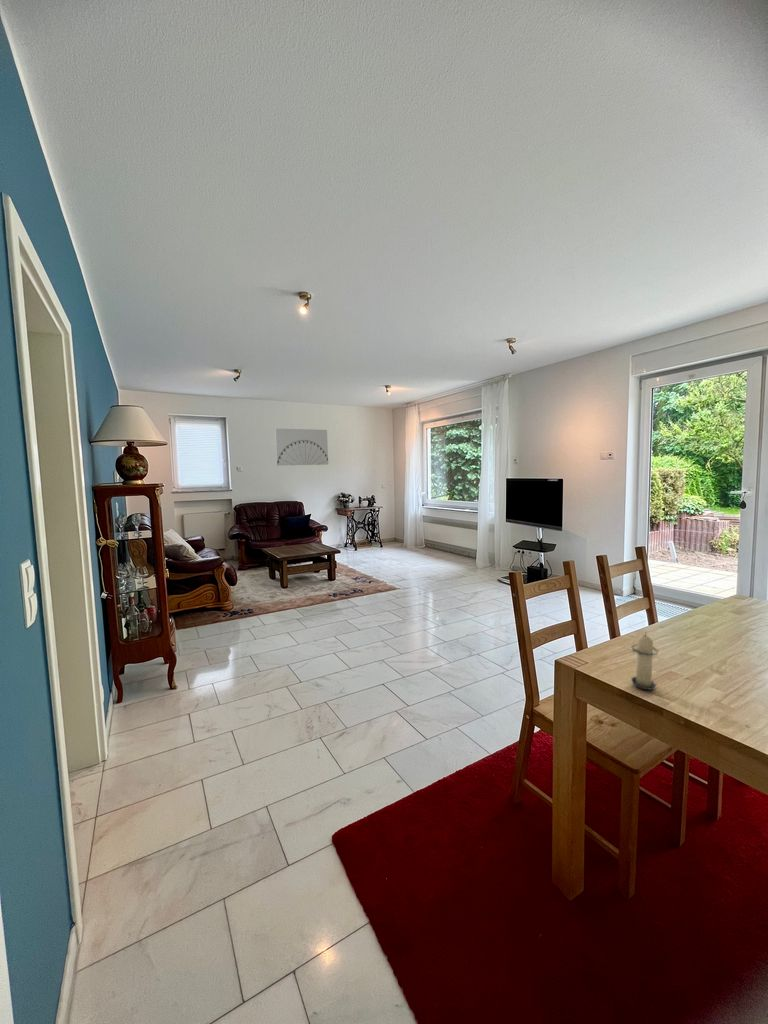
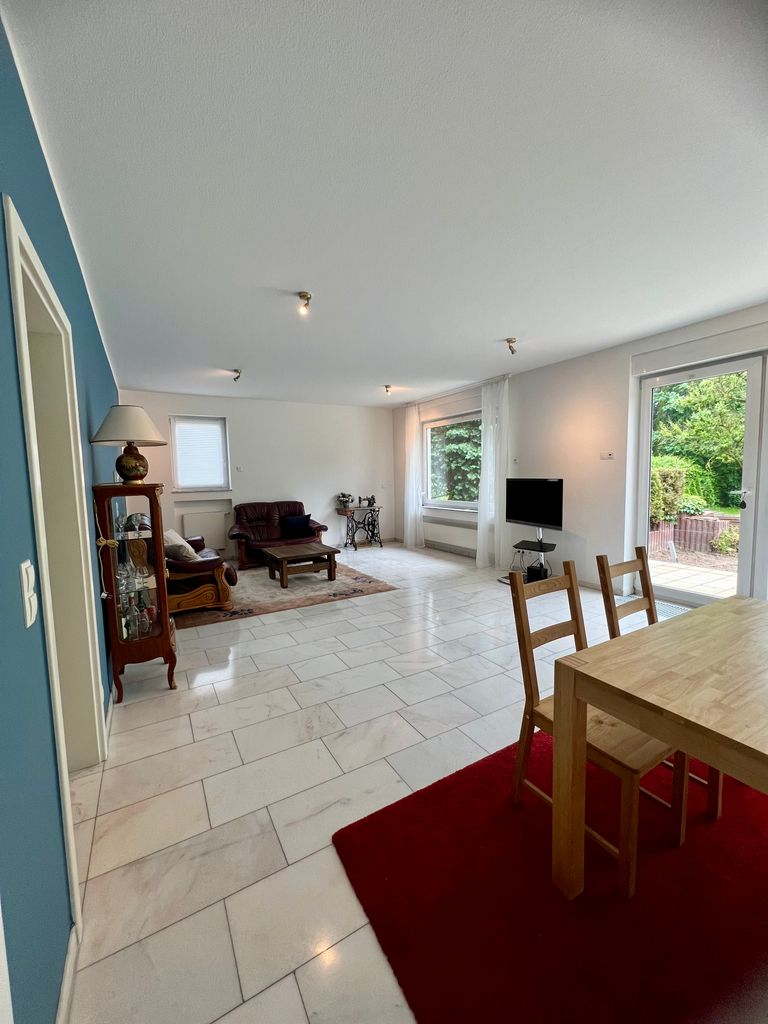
- candle (644, 658)
- wall art (302, 447)
